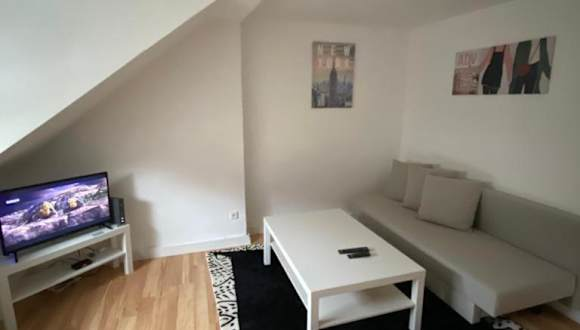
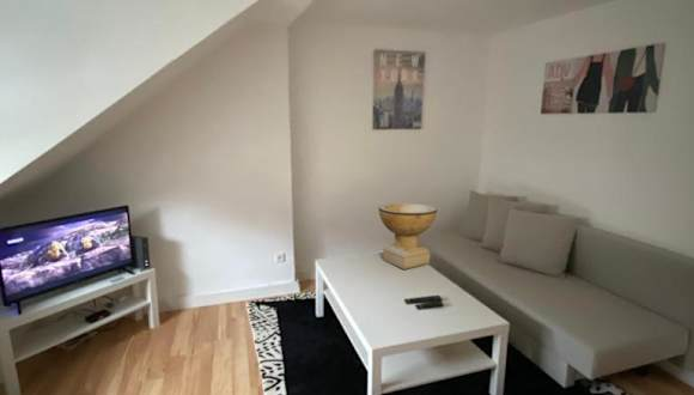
+ decorative bowl (407, 235)
